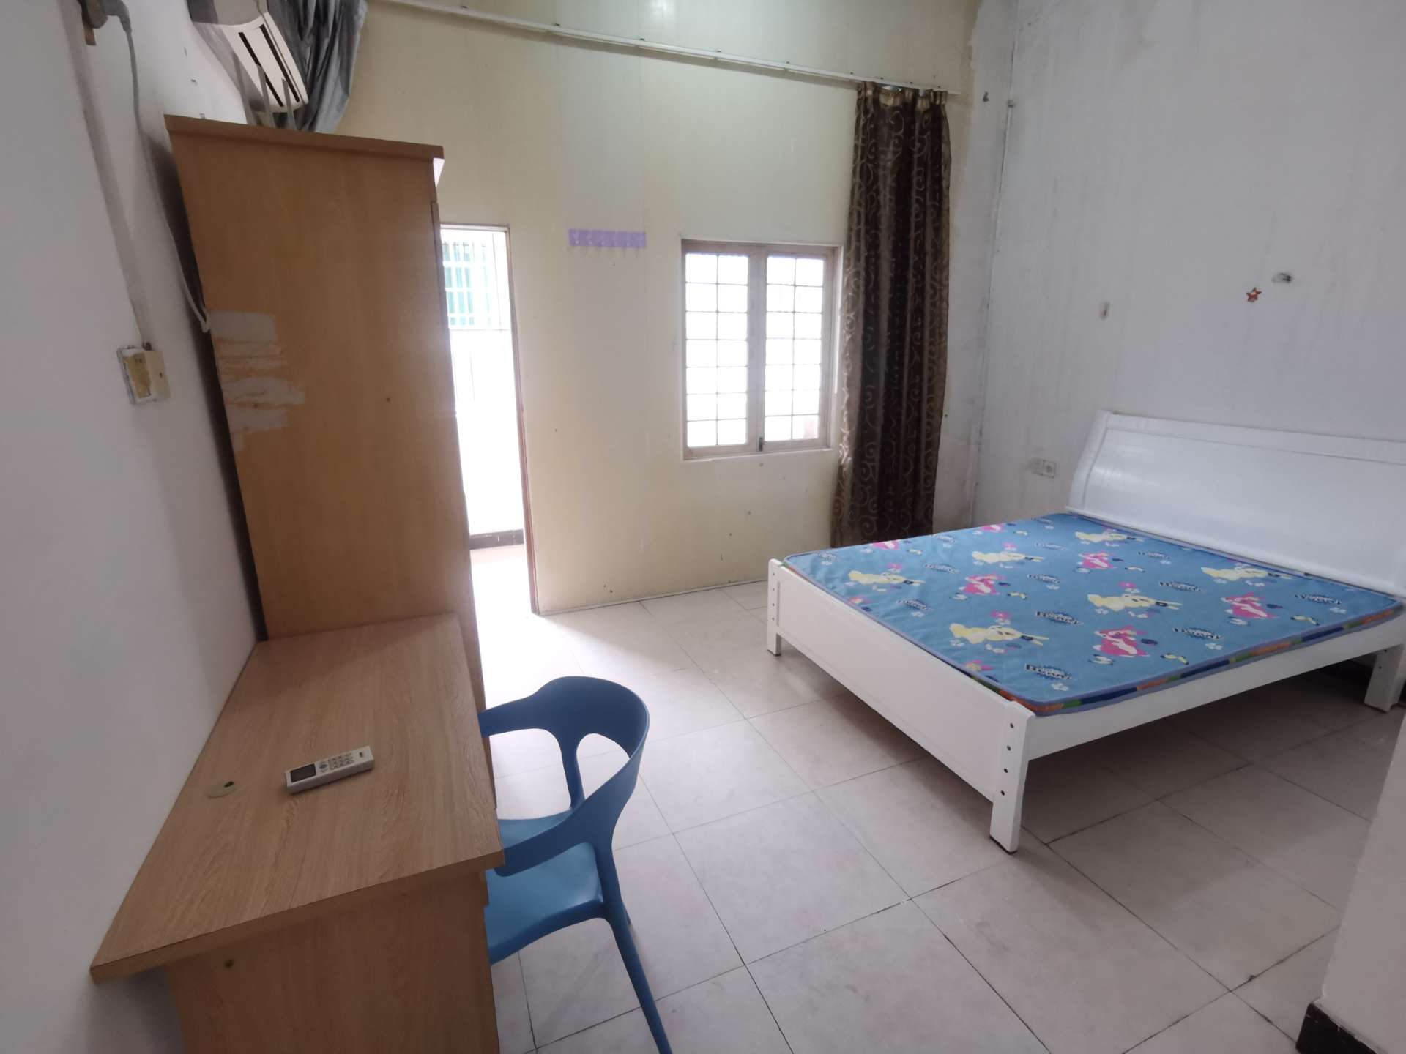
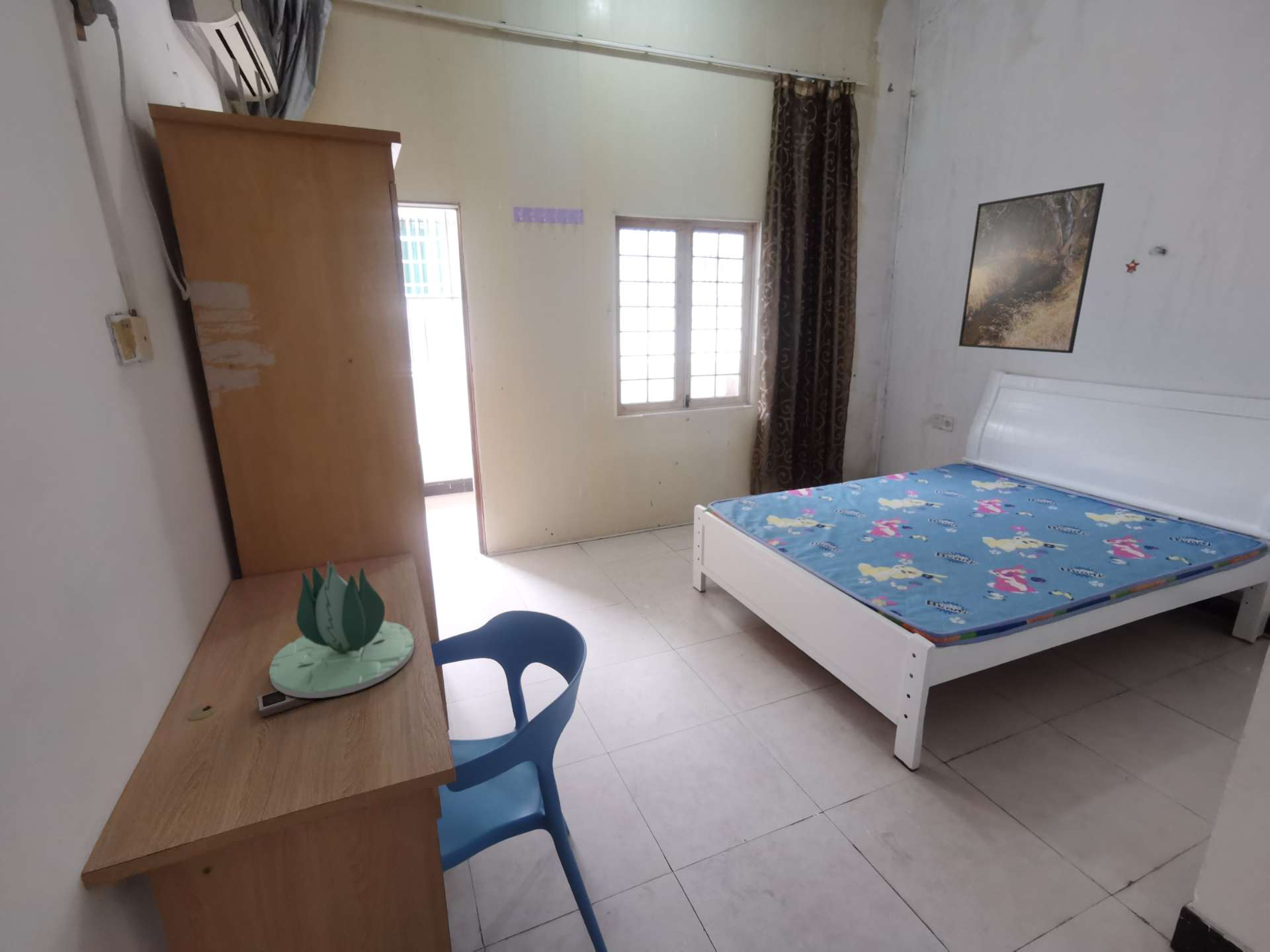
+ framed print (1023, 274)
+ succulent plant (338, 610)
